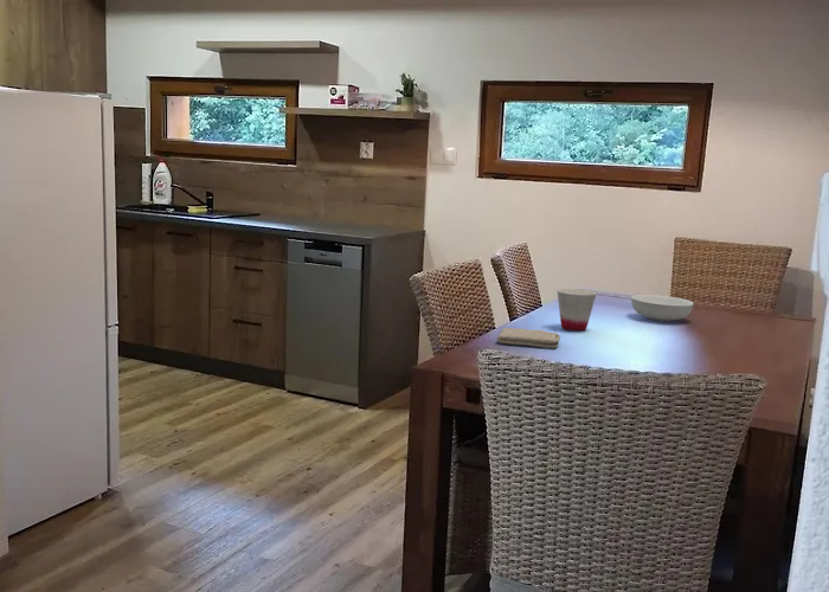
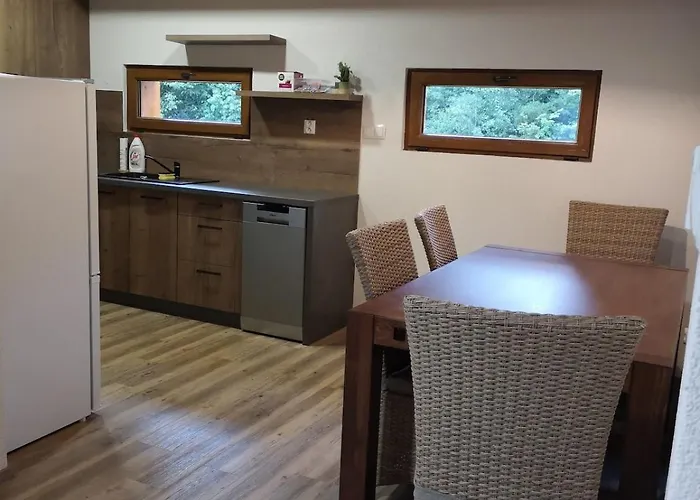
- serving bowl (661, 309)
- cup (574, 310)
- washcloth (528, 336)
